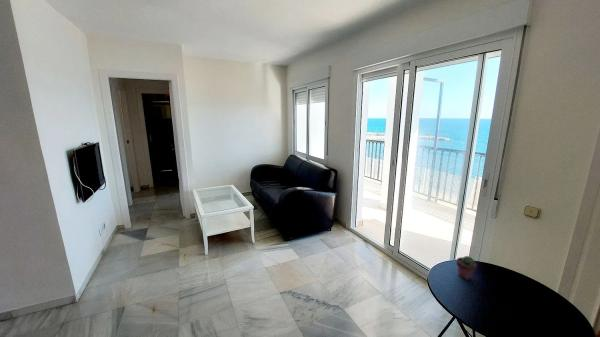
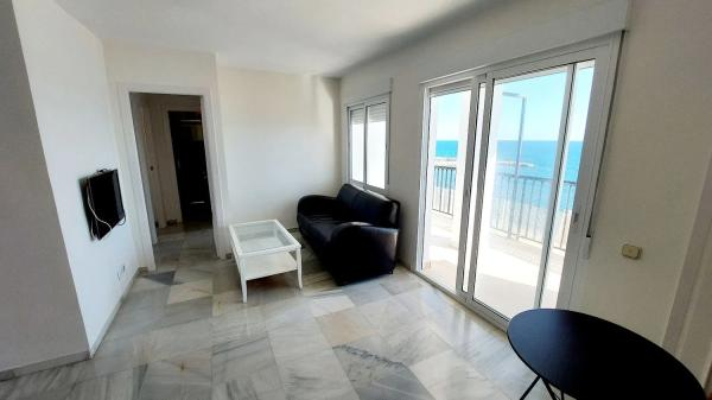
- potted succulent (466, 266)
